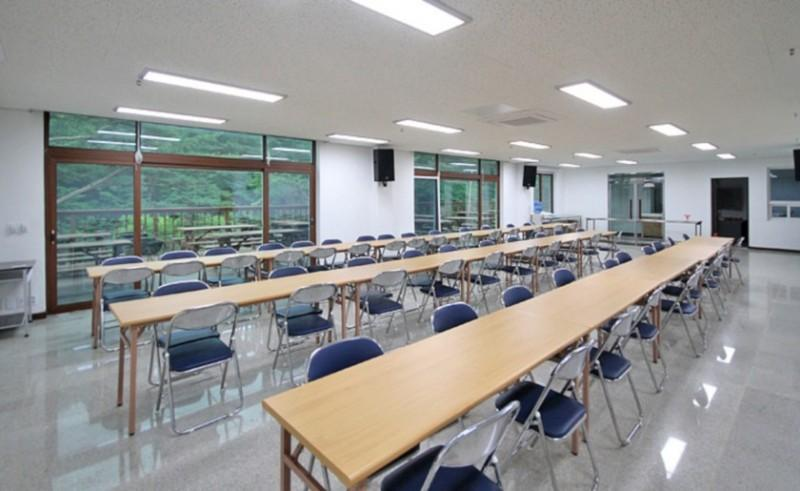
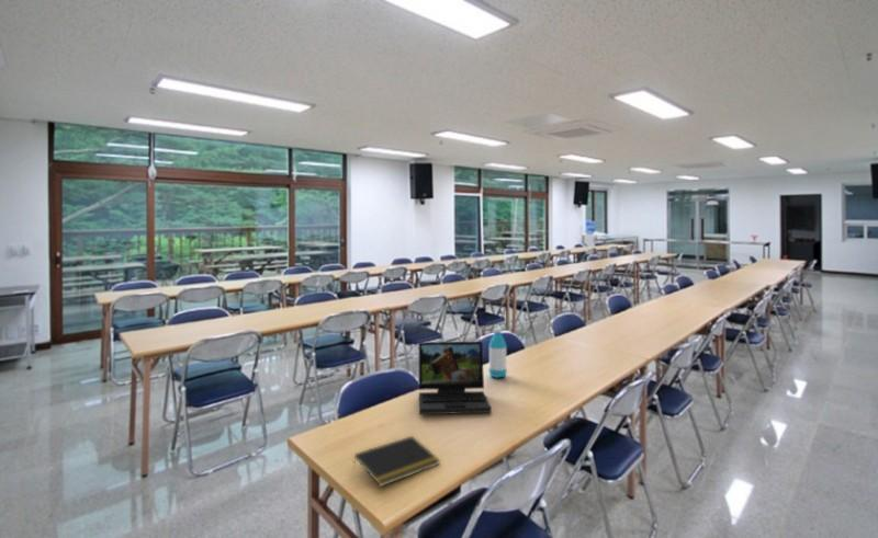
+ notepad (397, 458)
+ water bottle (497, 352)
+ laptop (452, 374)
